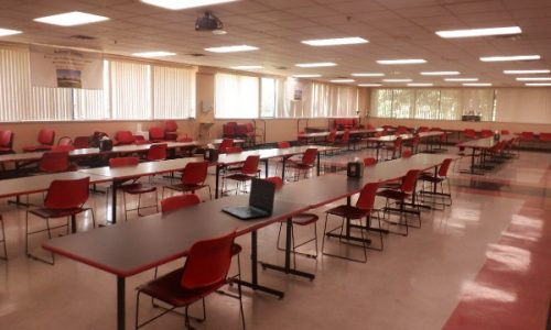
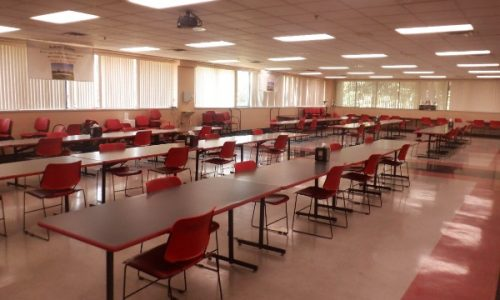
- laptop (249, 196)
